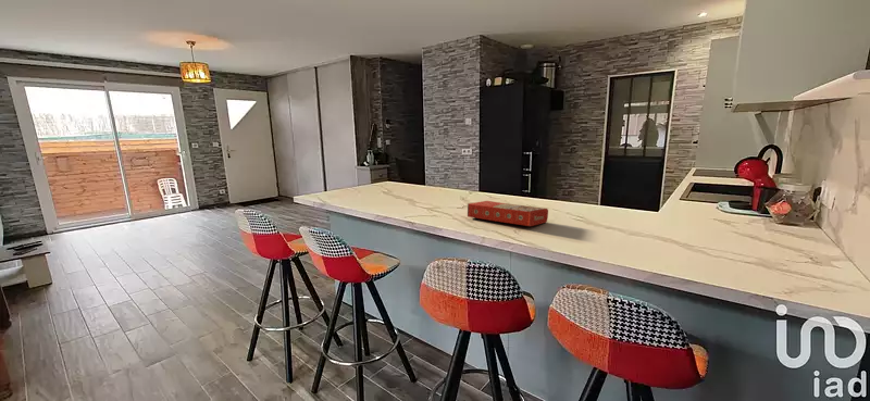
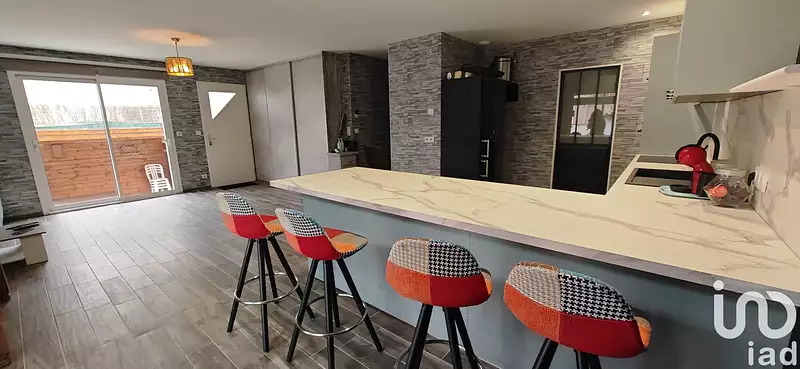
- macaroni box (506, 212)
